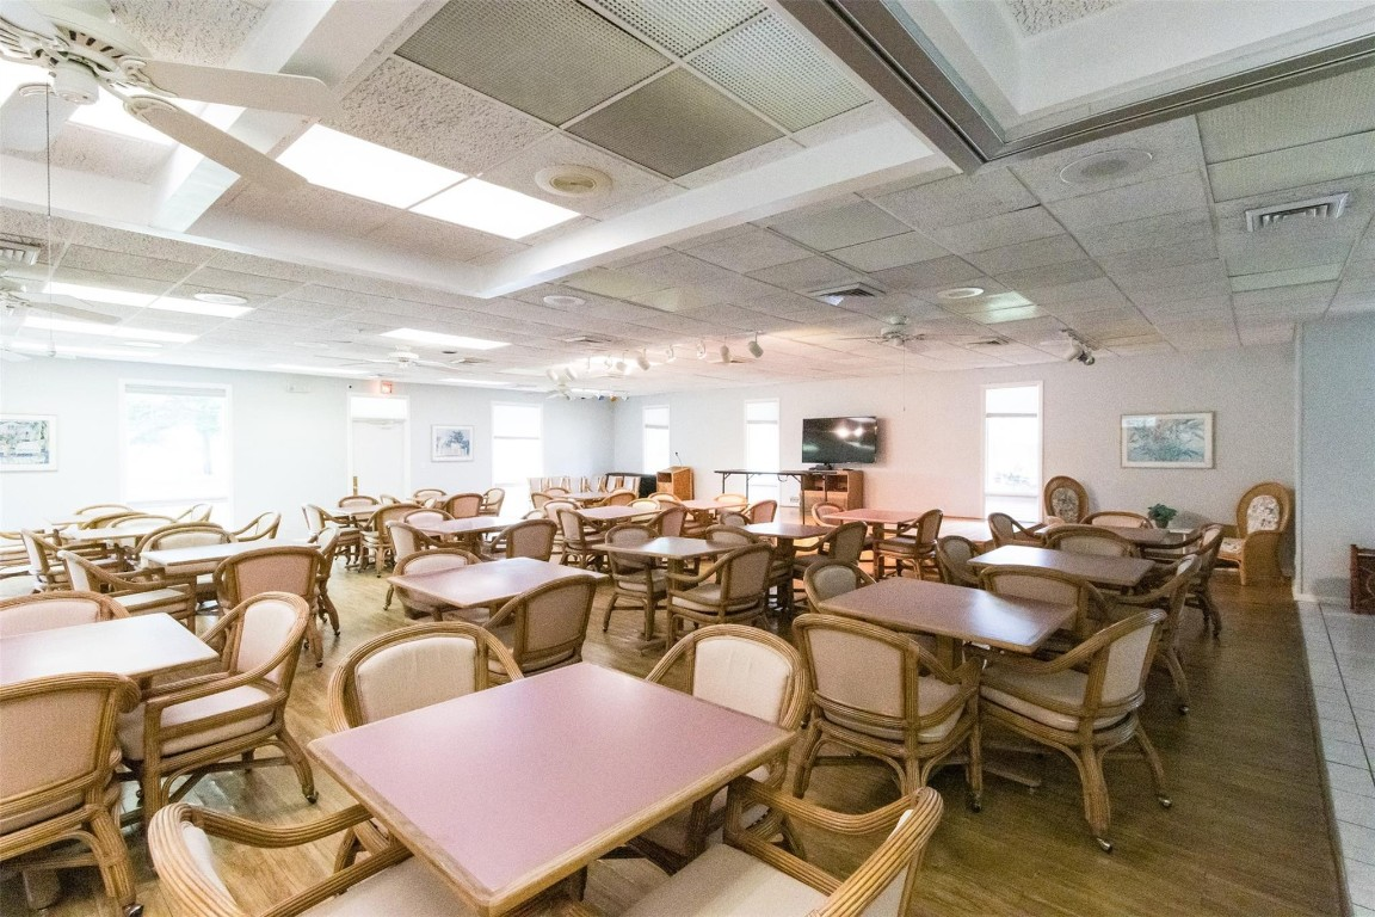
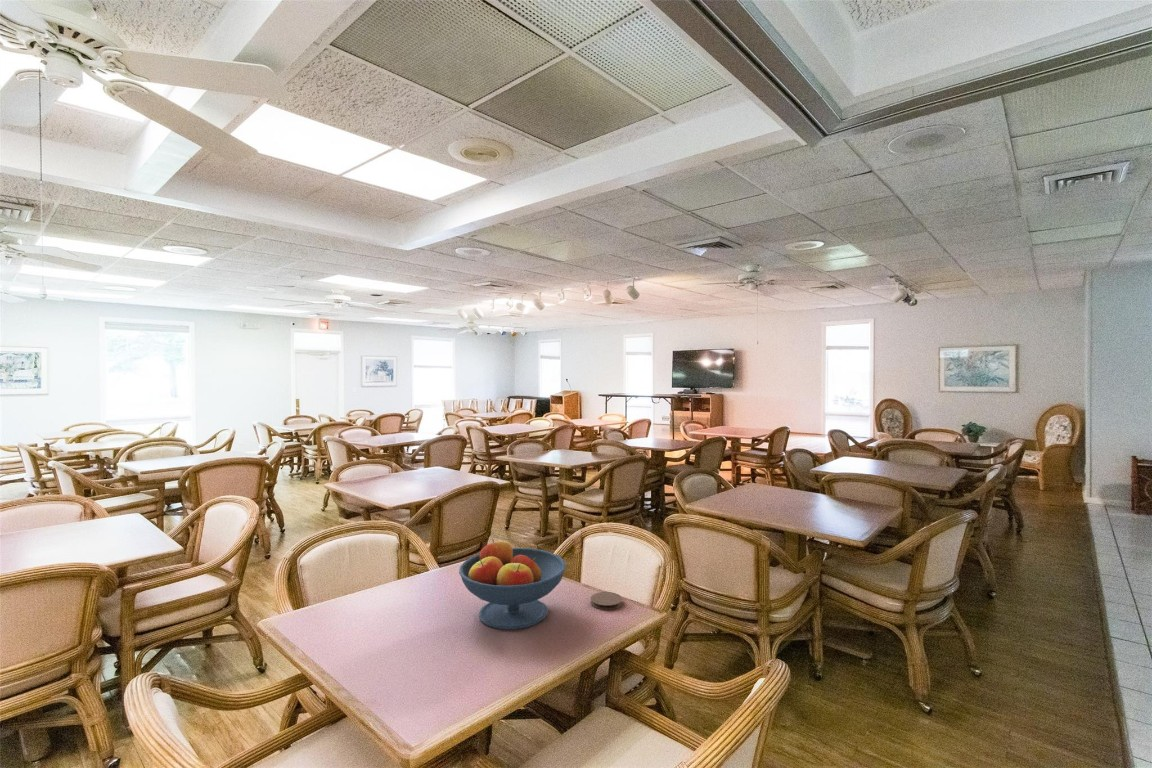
+ fruit bowl (513, 580)
+ coaster (606, 600)
